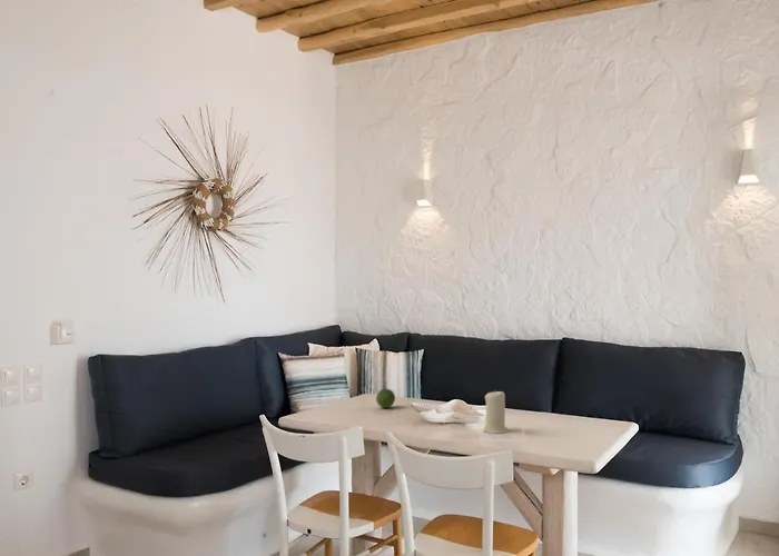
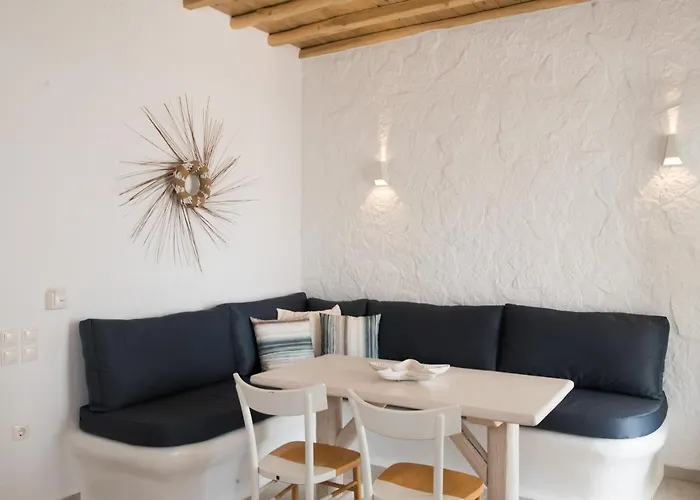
- fruit (385, 398)
- candle (495, 410)
